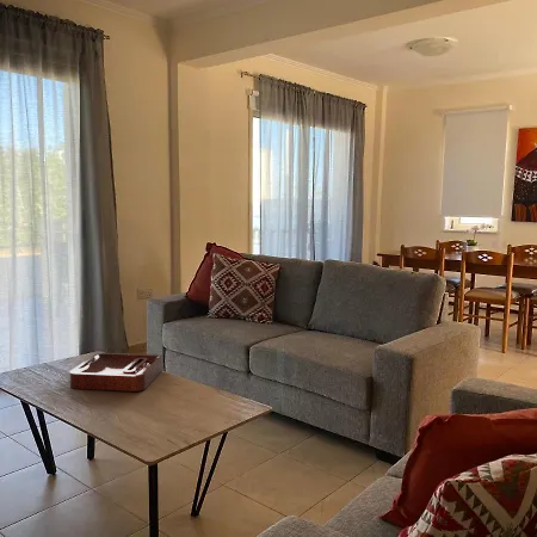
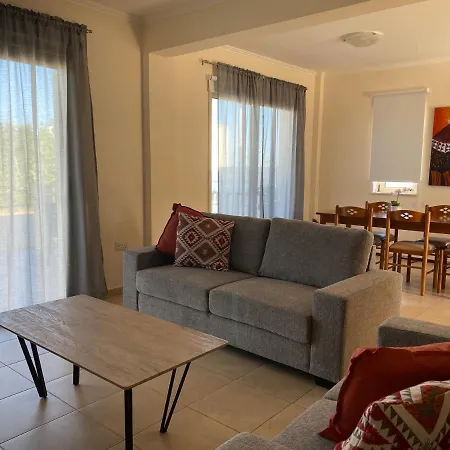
- decorative tray (118, 370)
